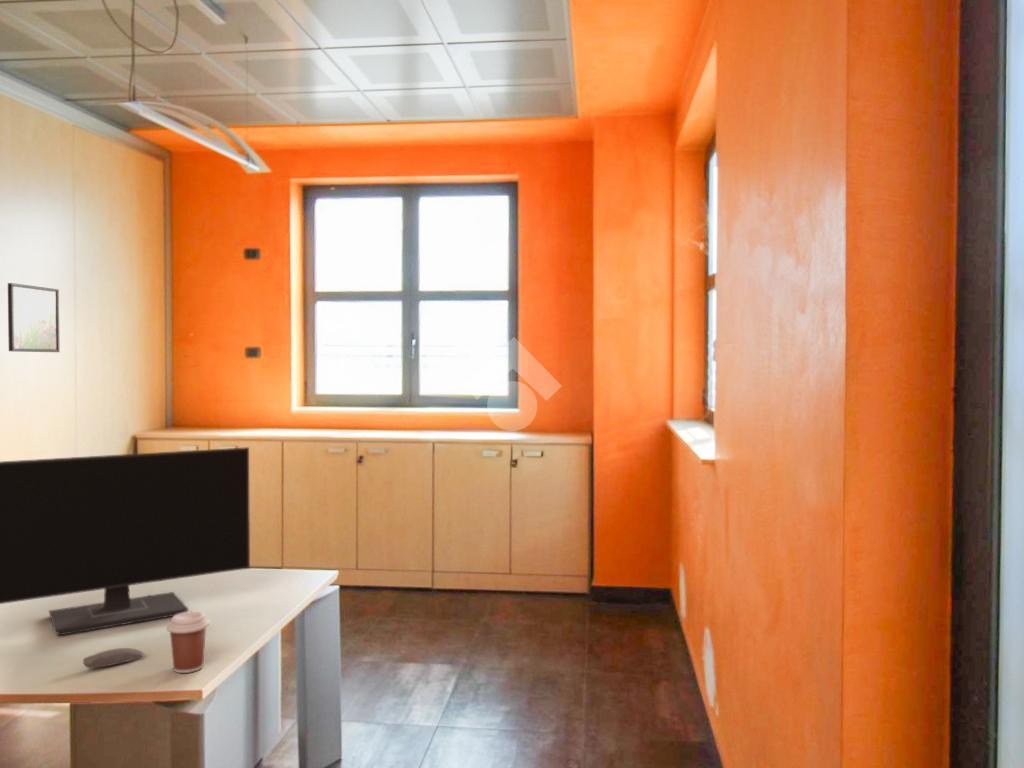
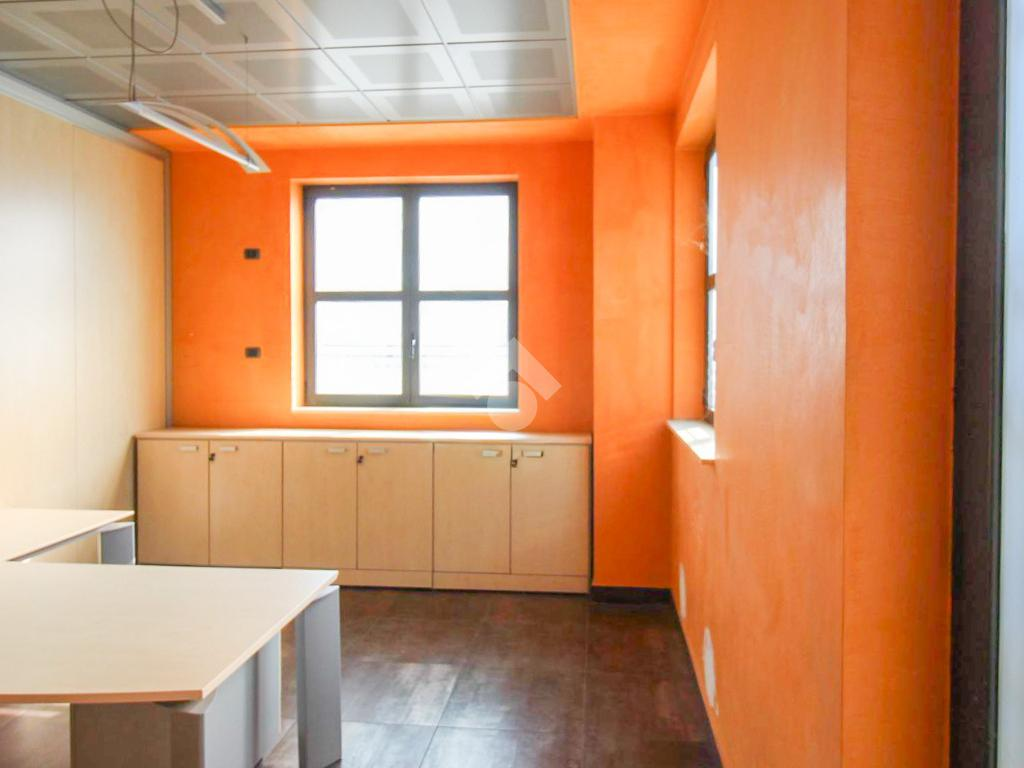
- coffee cup (188, 641)
- computer mouse (114, 656)
- monitor (117, 534)
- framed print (34, 319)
